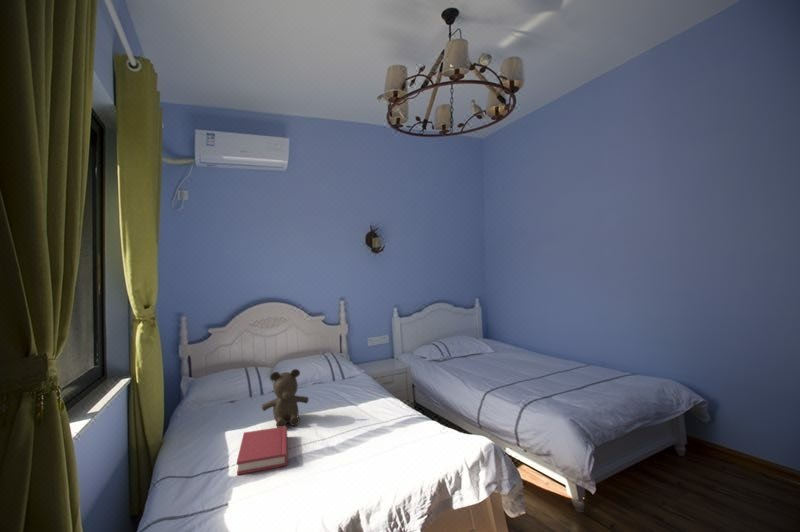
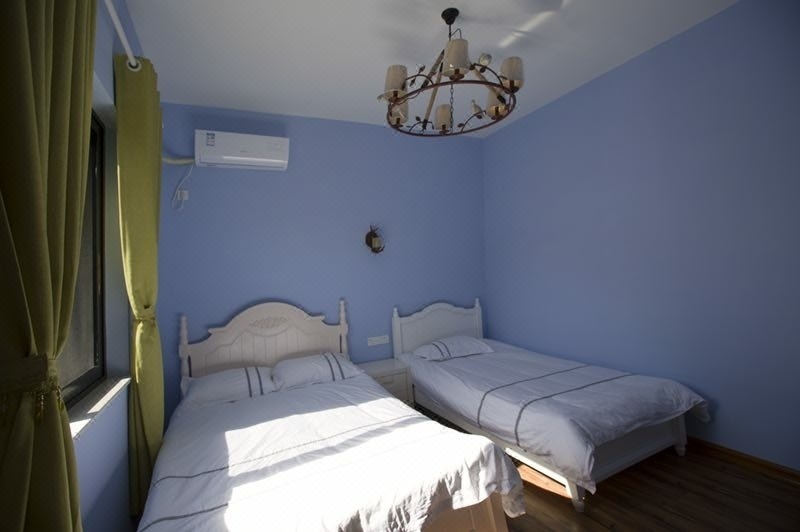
- hardback book (264, 448)
- teddy bear (285, 395)
